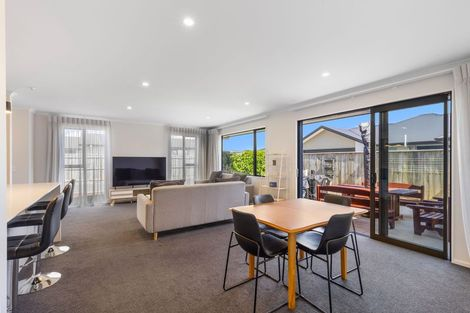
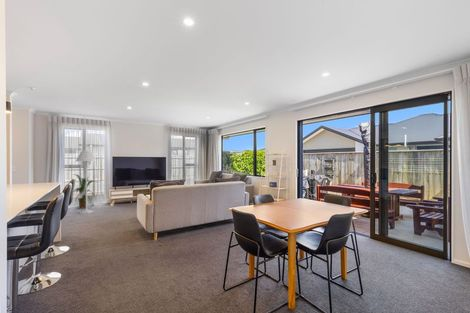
+ house plant (85, 190)
+ floor lamp (86, 181)
